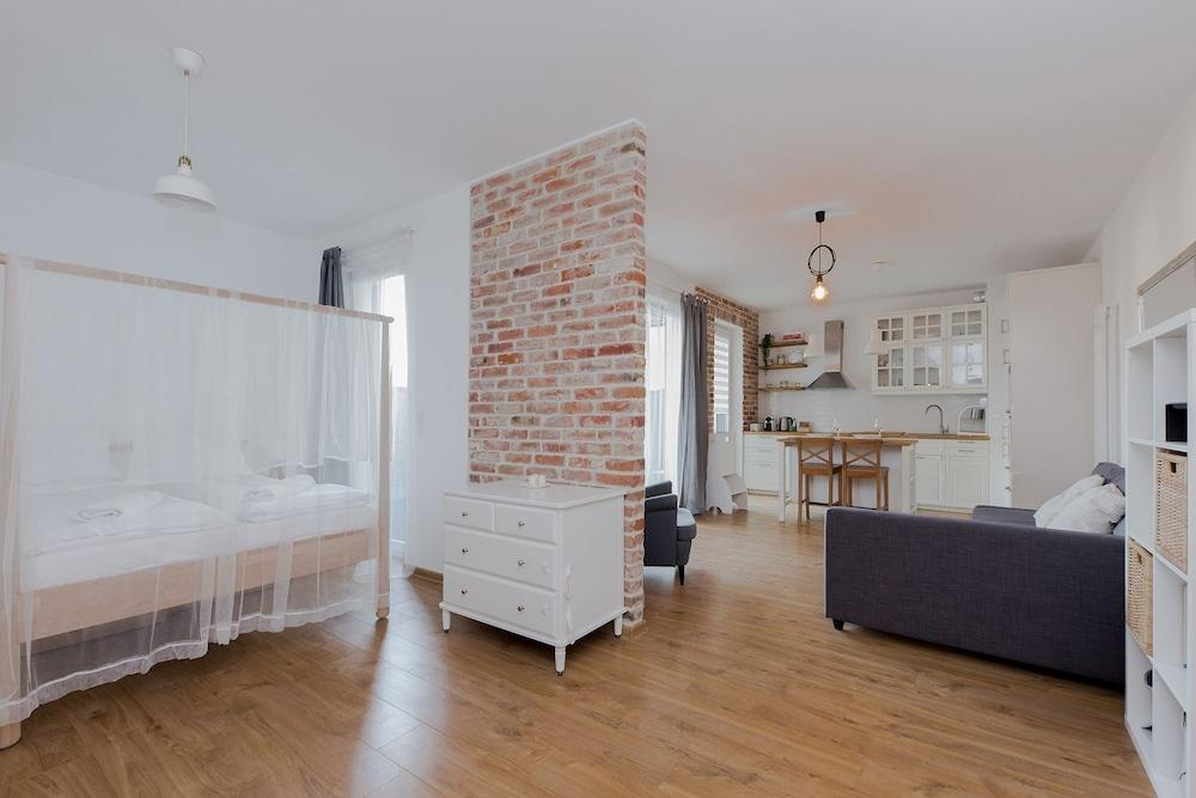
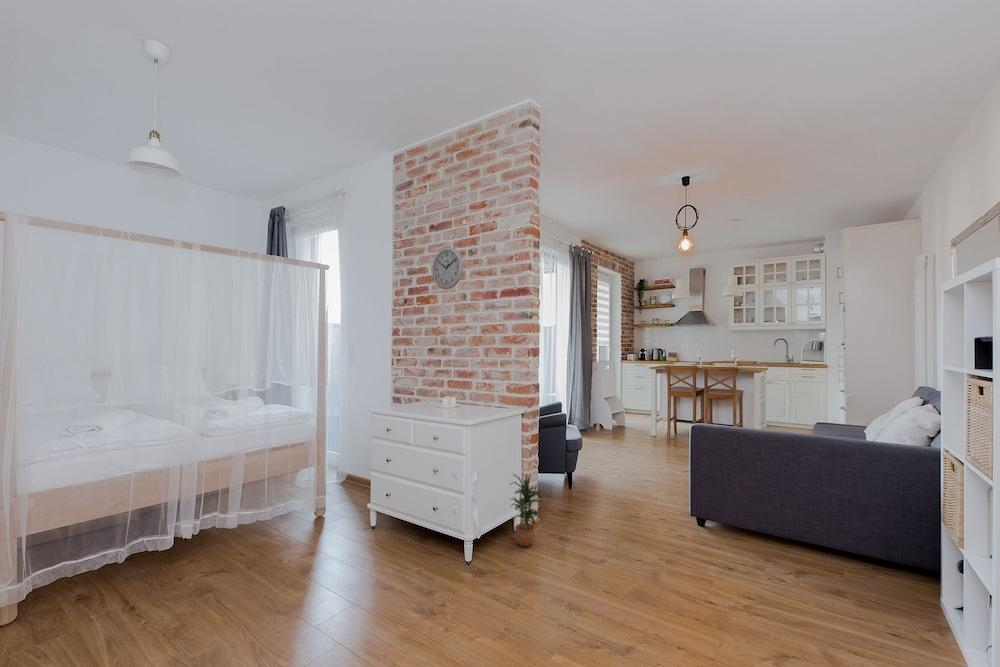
+ wall clock (446, 268)
+ potted plant (528, 509)
